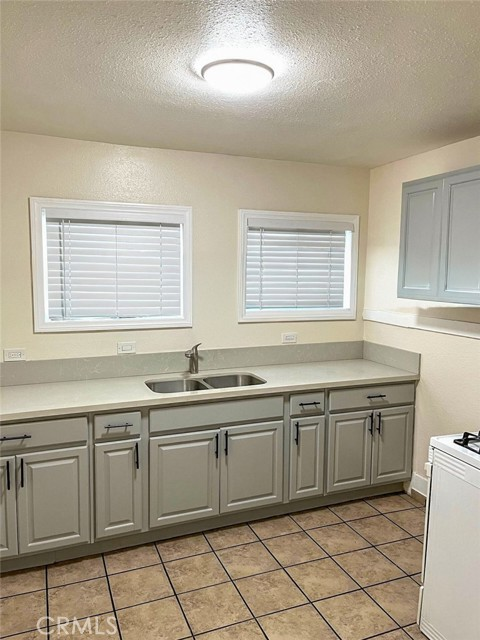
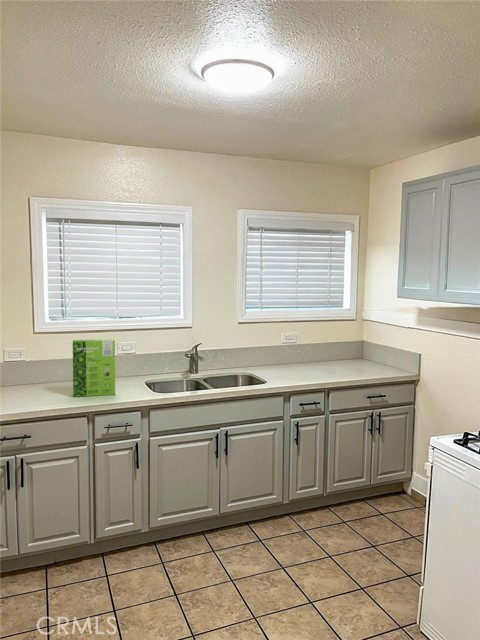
+ cake mix box (94, 367)
